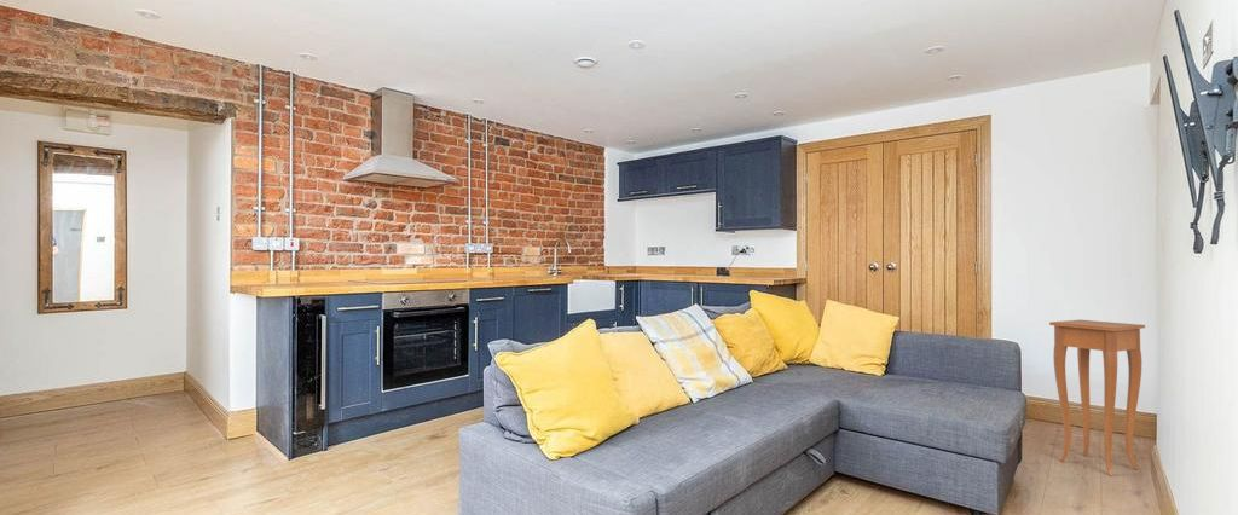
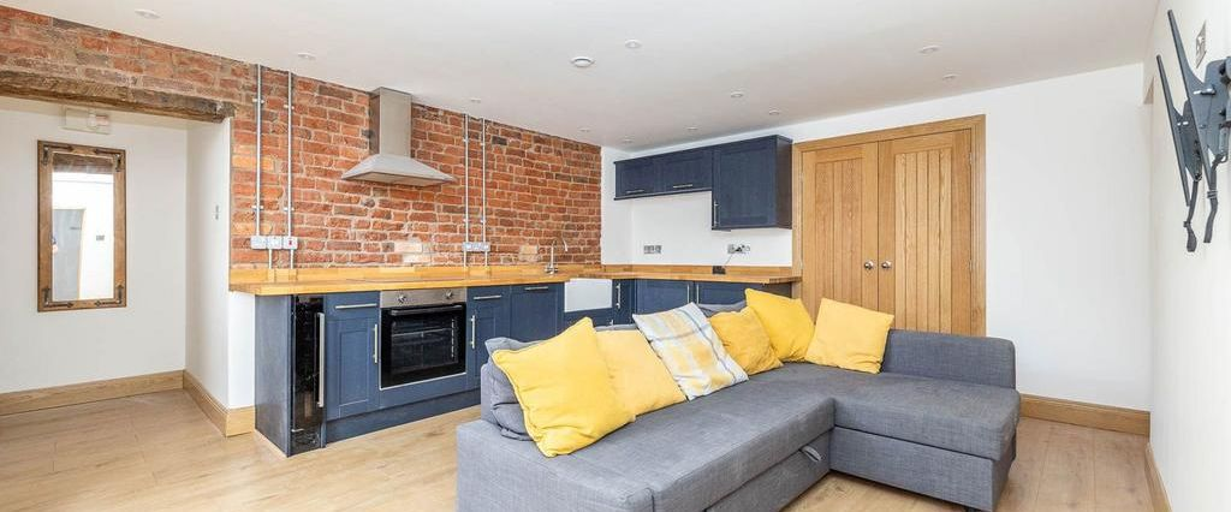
- side table (1104, 394)
